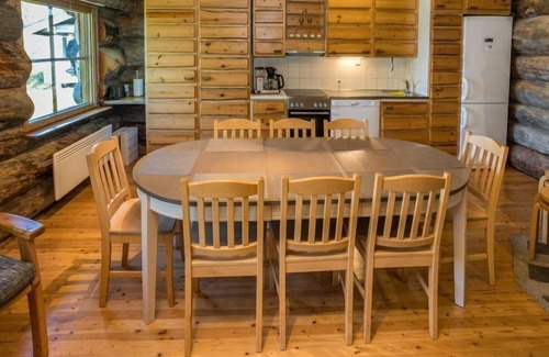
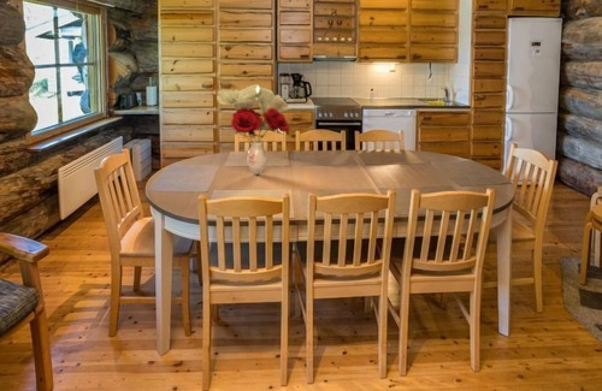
+ flower bouquet (255, 129)
